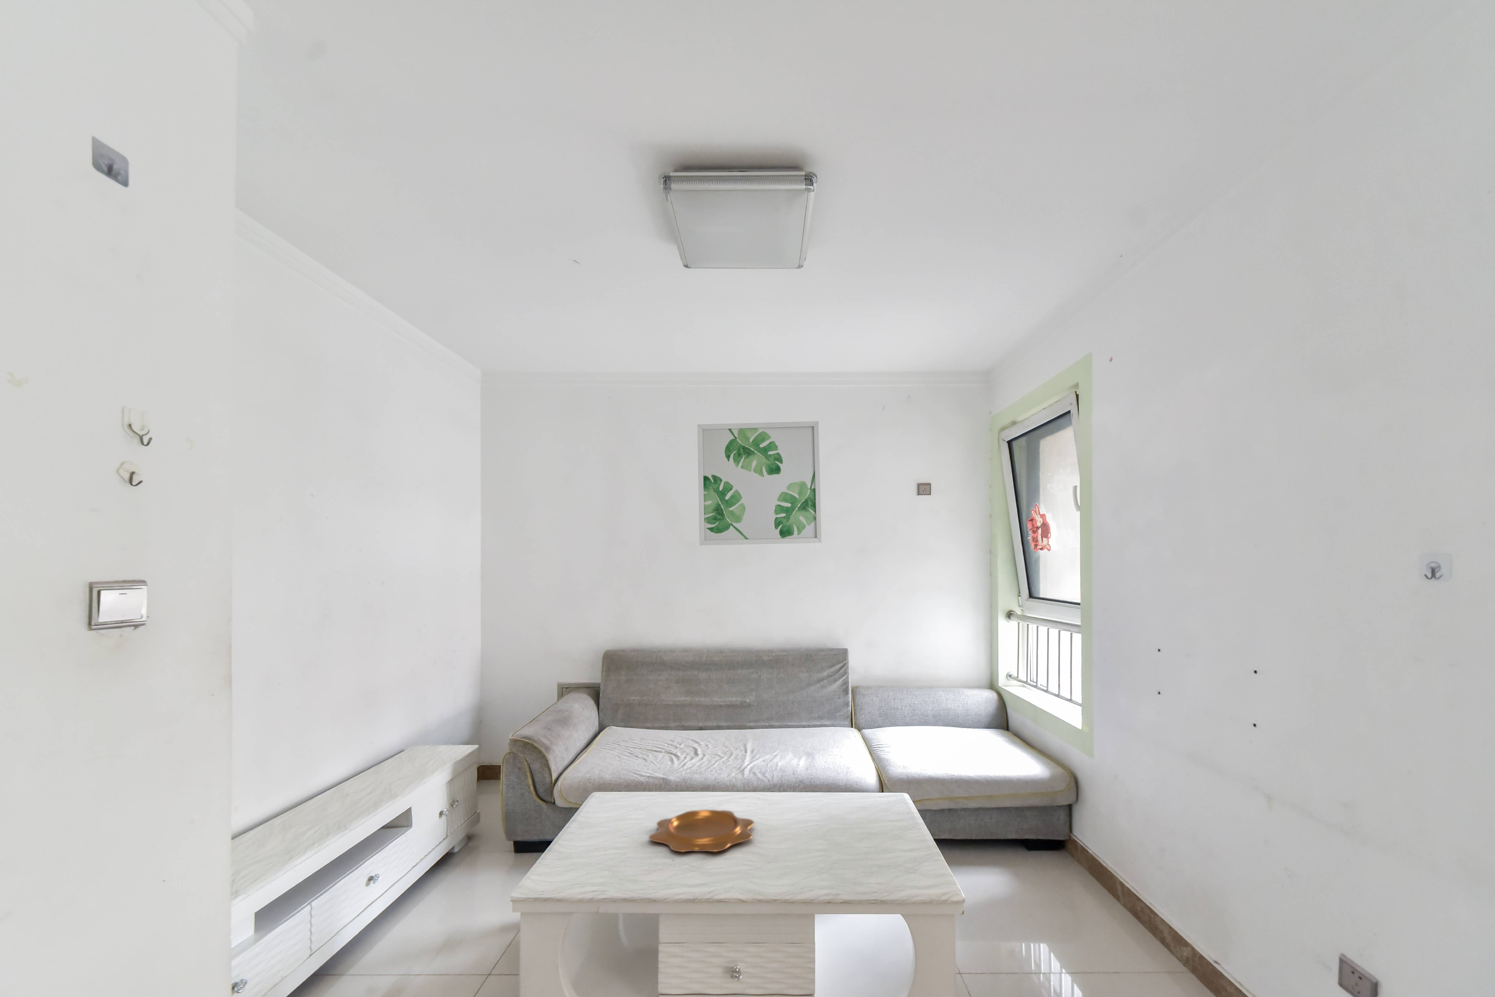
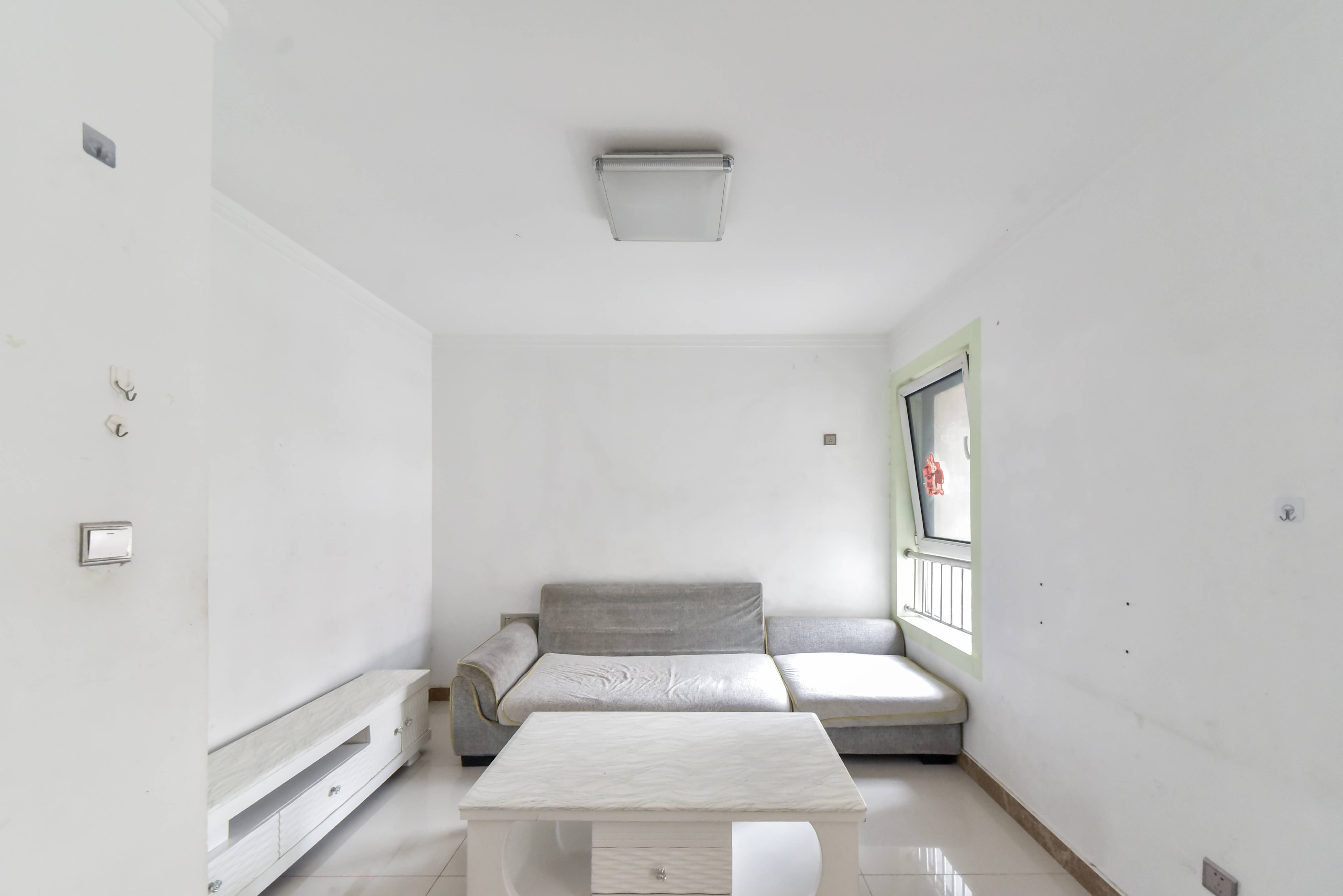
- decorative bowl (702, 829)
- wall art (759, 483)
